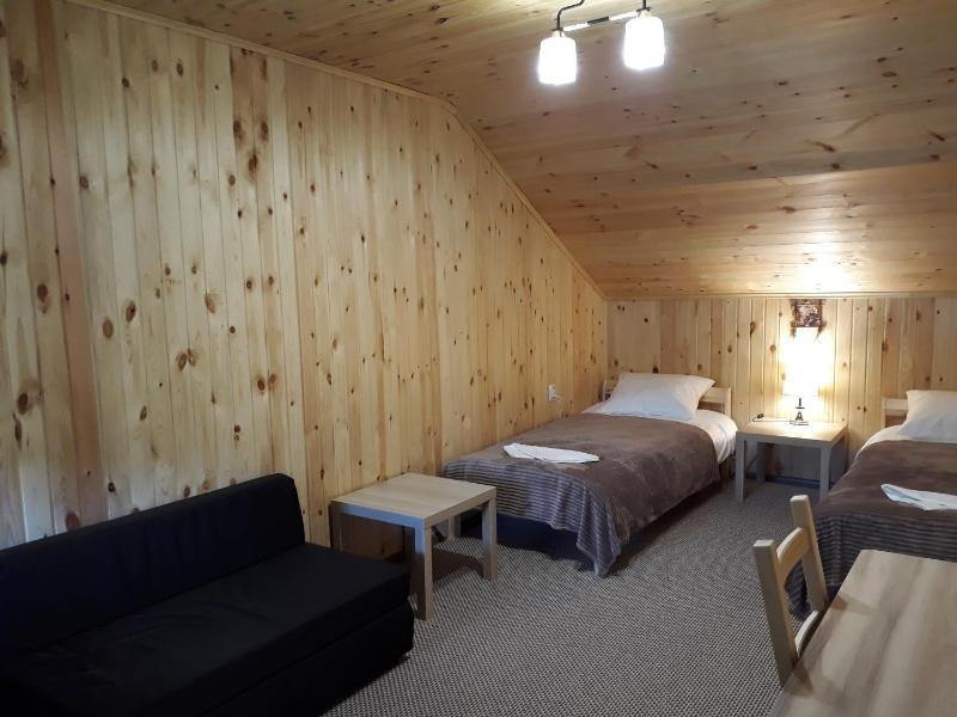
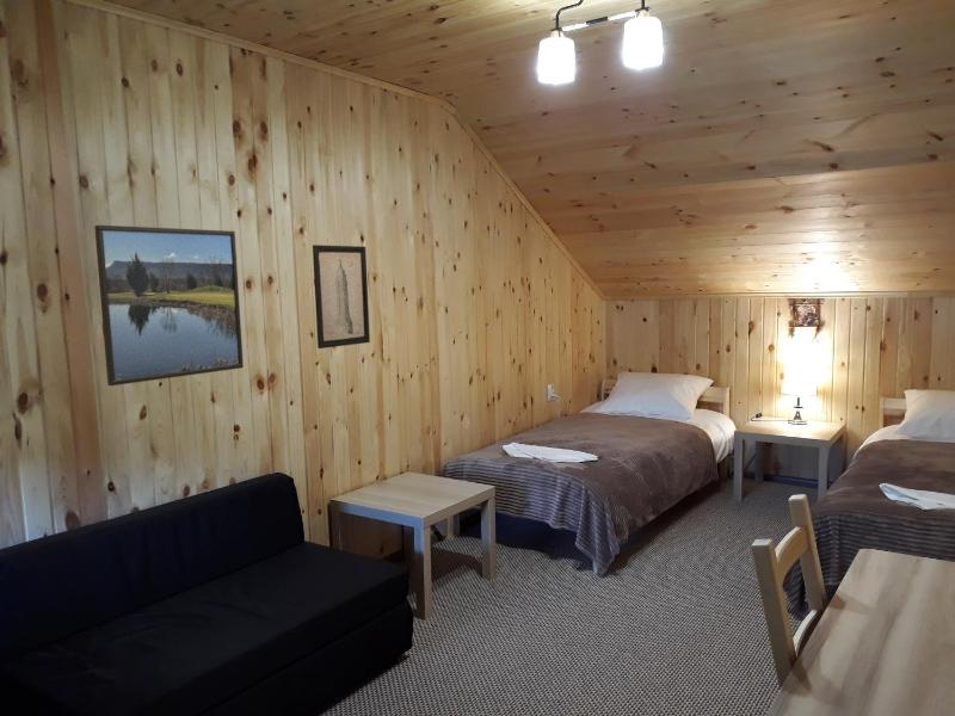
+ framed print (175, 302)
+ wall art (341, 296)
